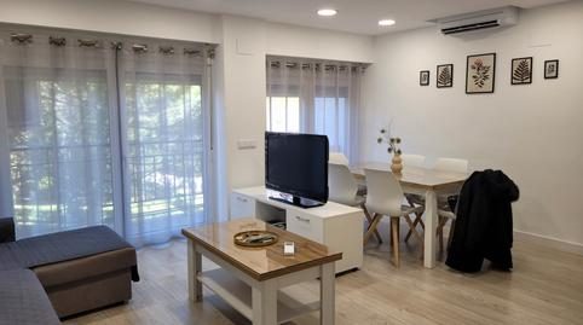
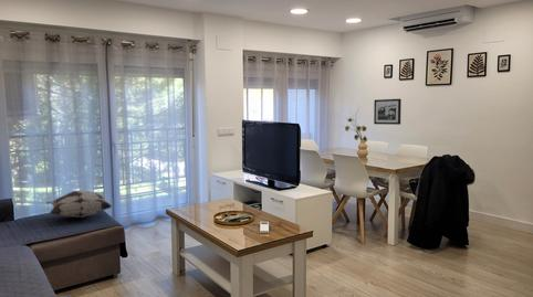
+ picture frame (387, 112)
+ decorative pillow (79, 203)
